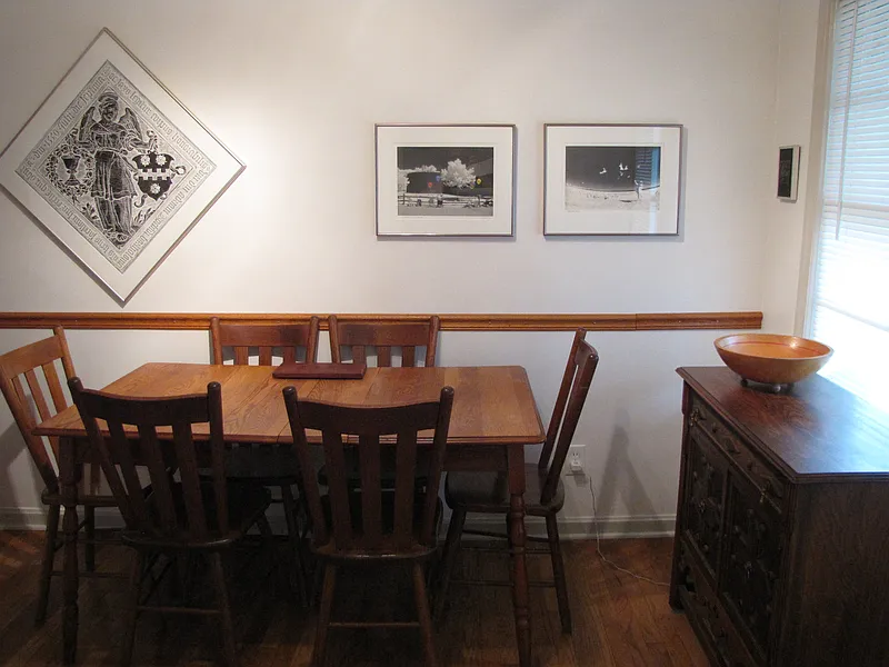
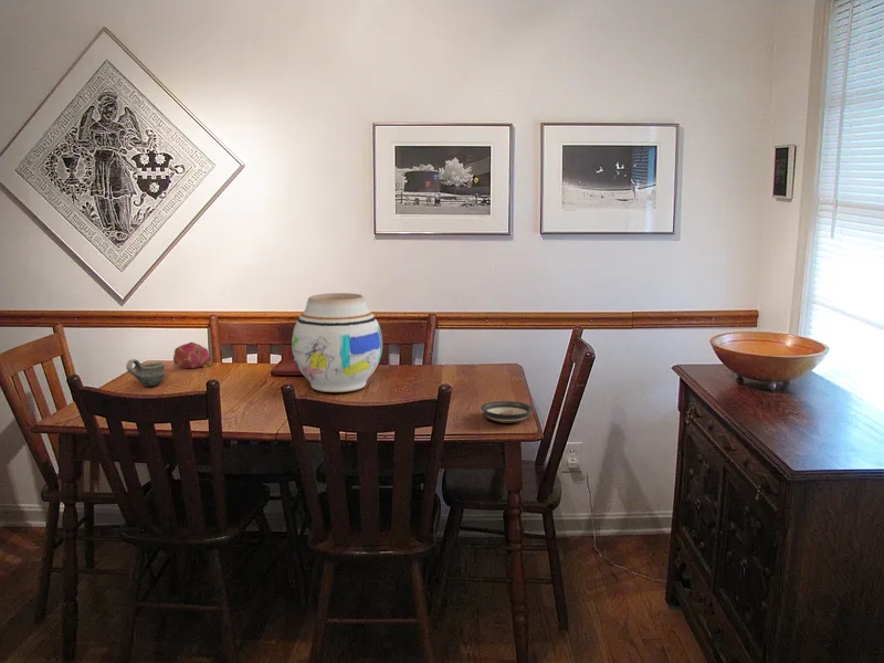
+ fruit (191, 355)
+ vase (337, 341)
+ cup (146, 371)
+ saucer (506, 413)
